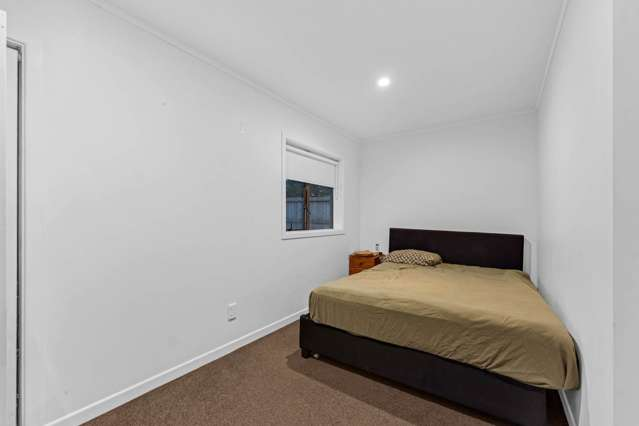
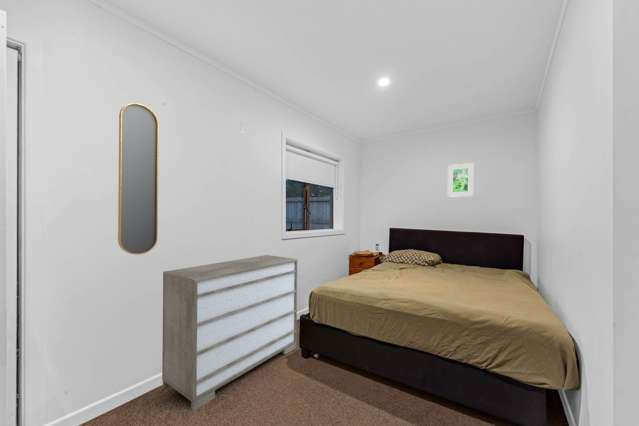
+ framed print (460, 180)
+ home mirror (139, 179)
+ dresser (238, 314)
